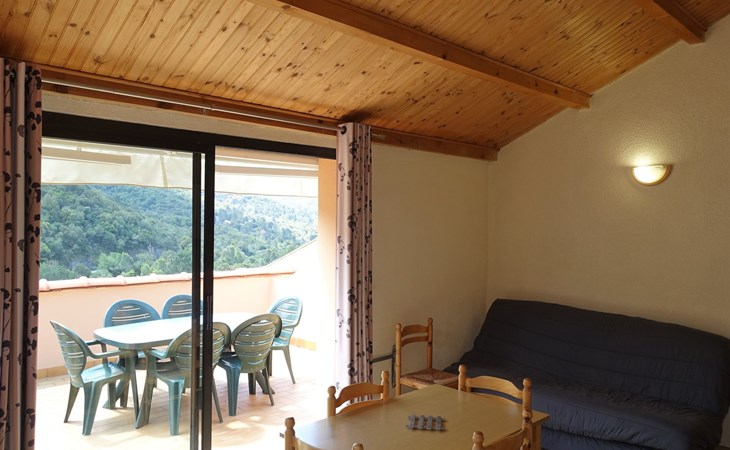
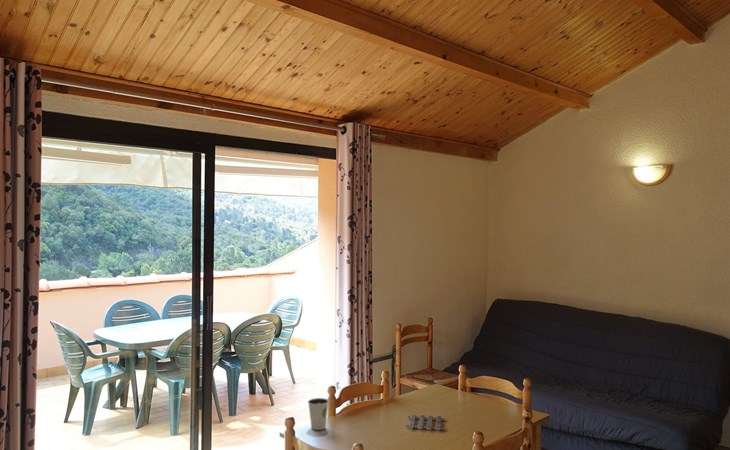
+ dixie cup (318, 414)
